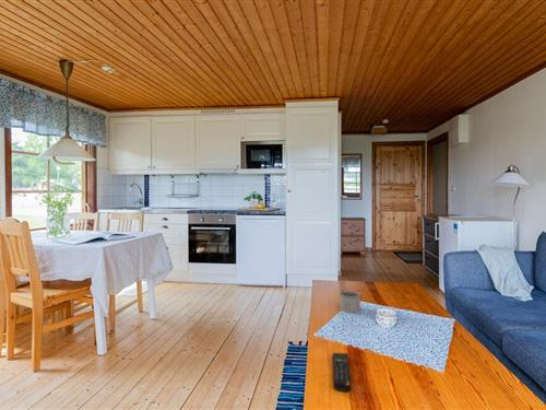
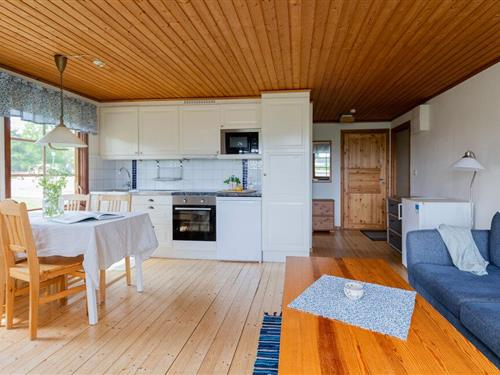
- remote control (341, 370)
- mug (348, 301)
